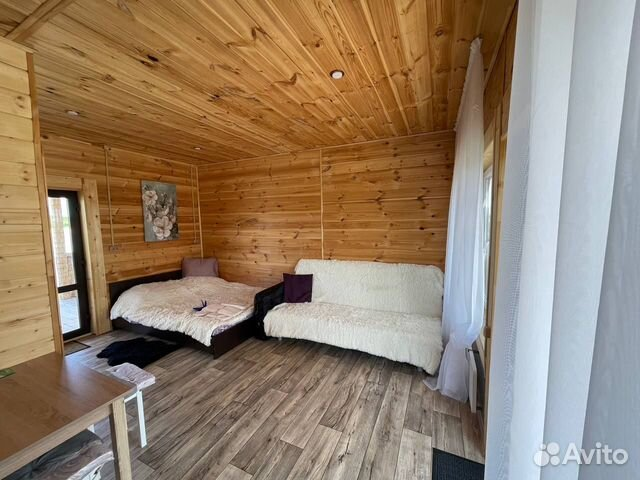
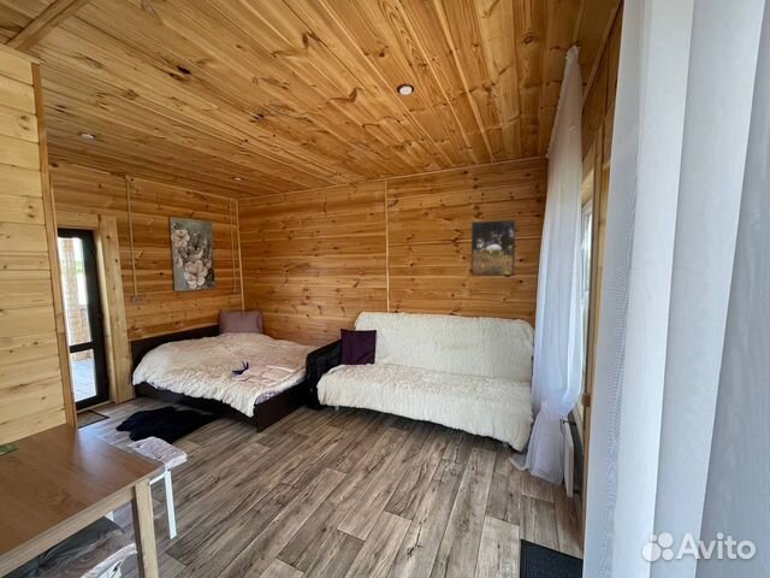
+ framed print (492, 248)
